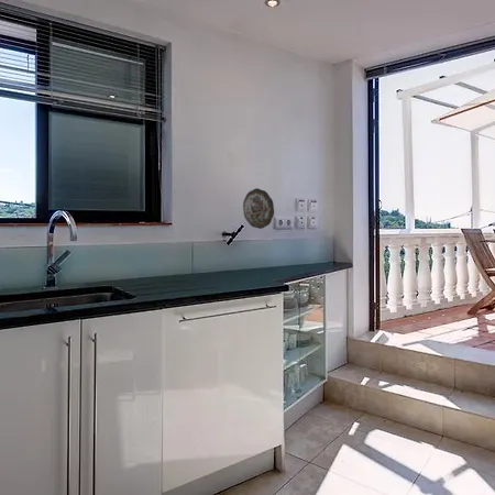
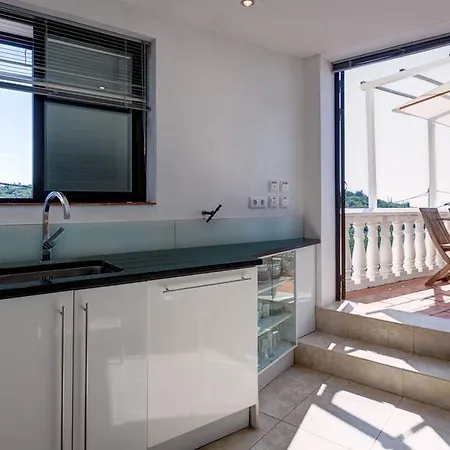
- decorative plate (257, 208)
